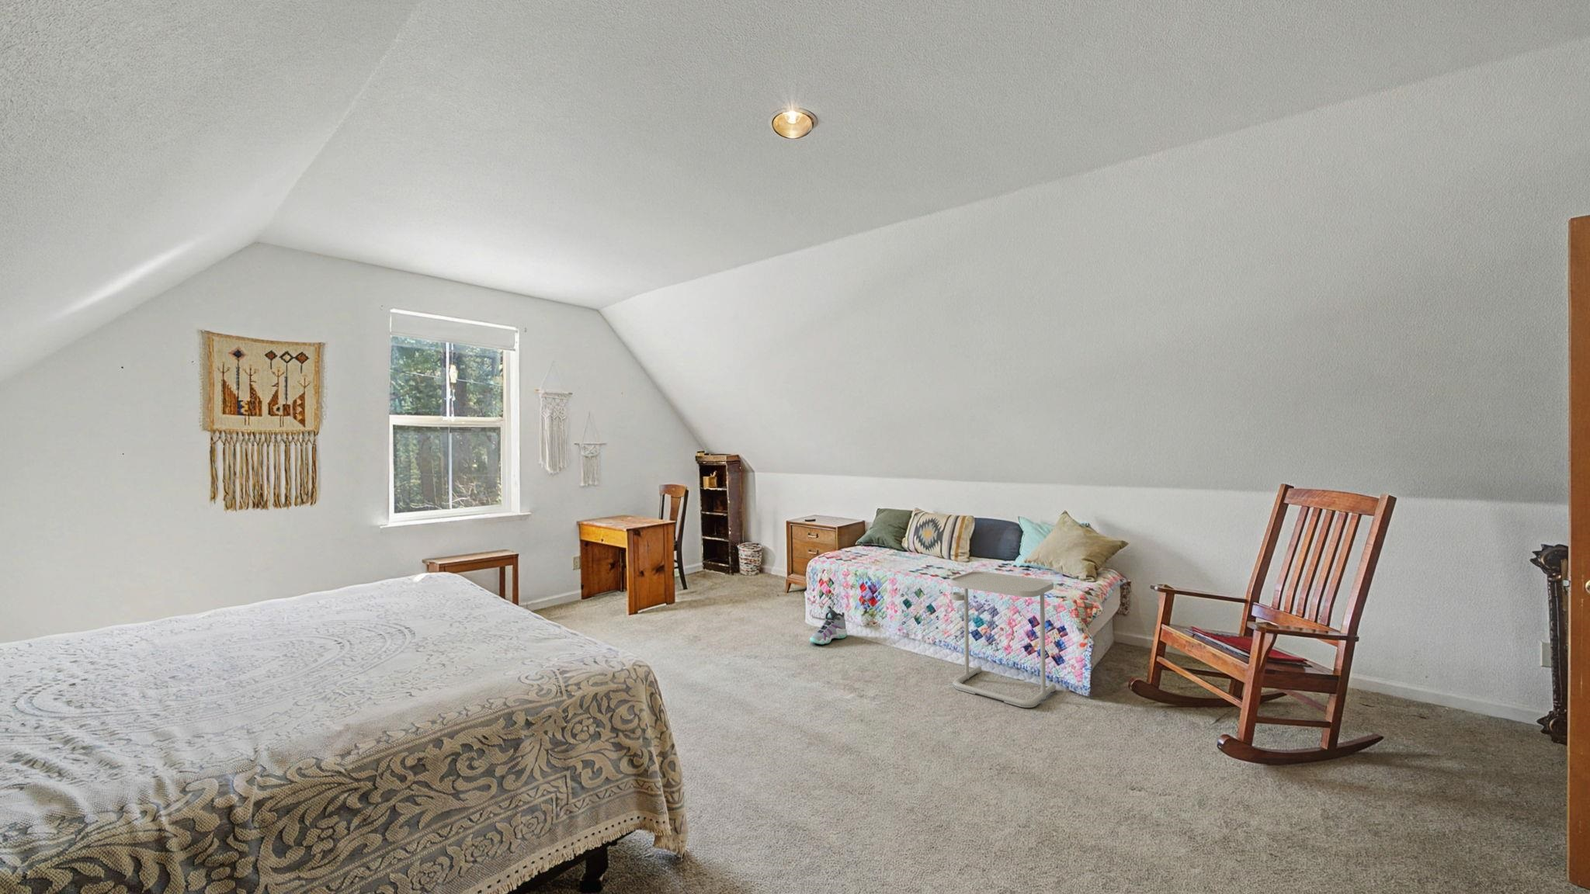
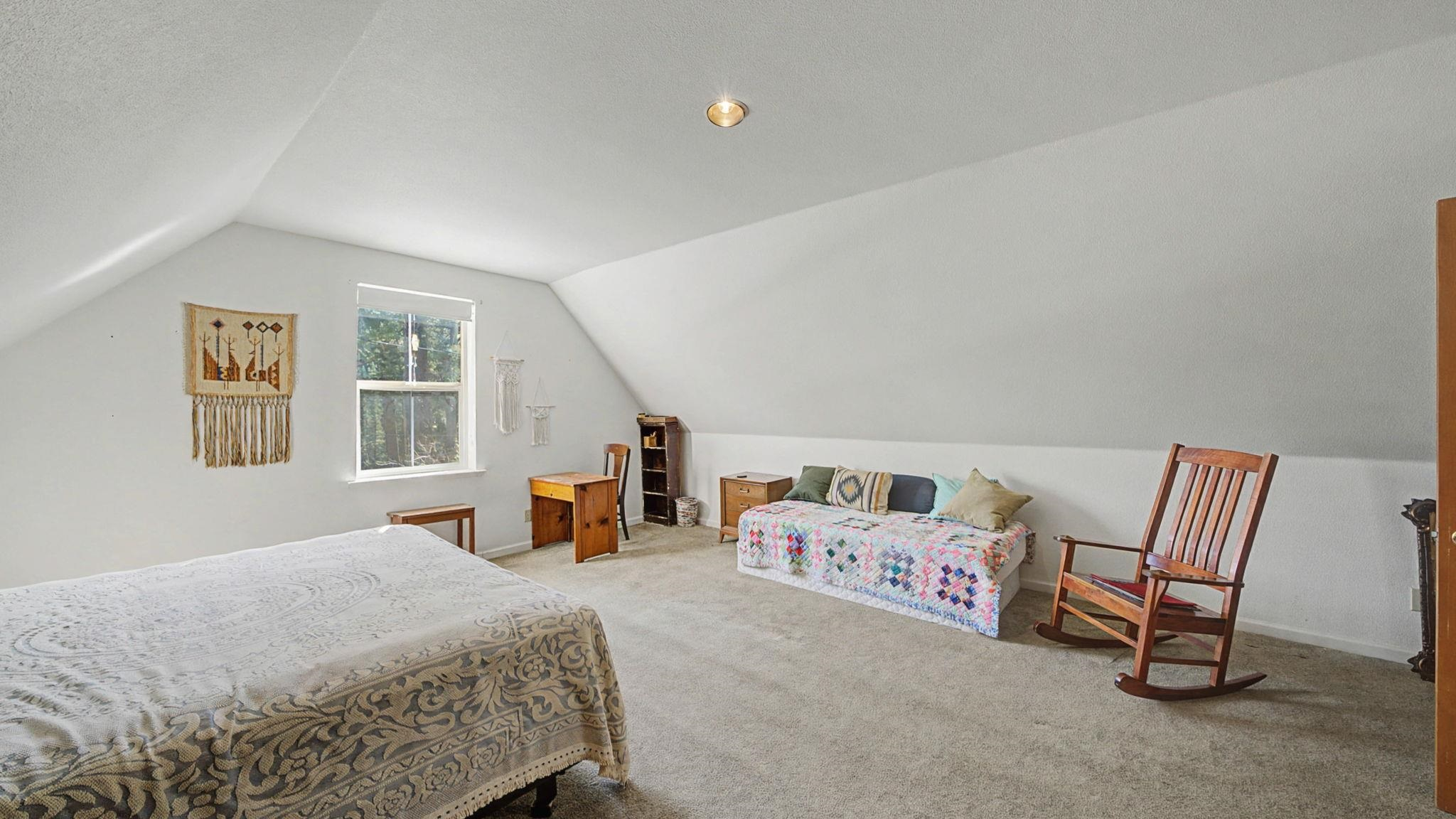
- sneaker (827, 623)
- side table (969, 633)
